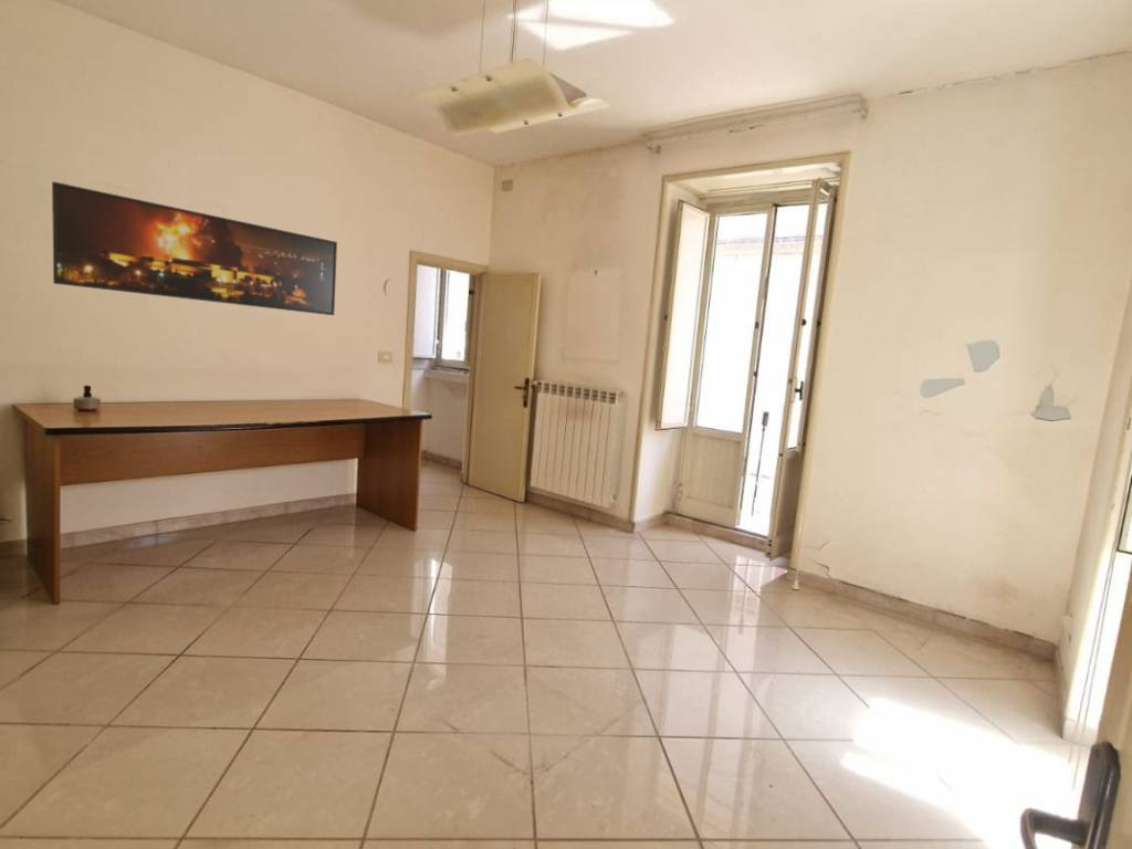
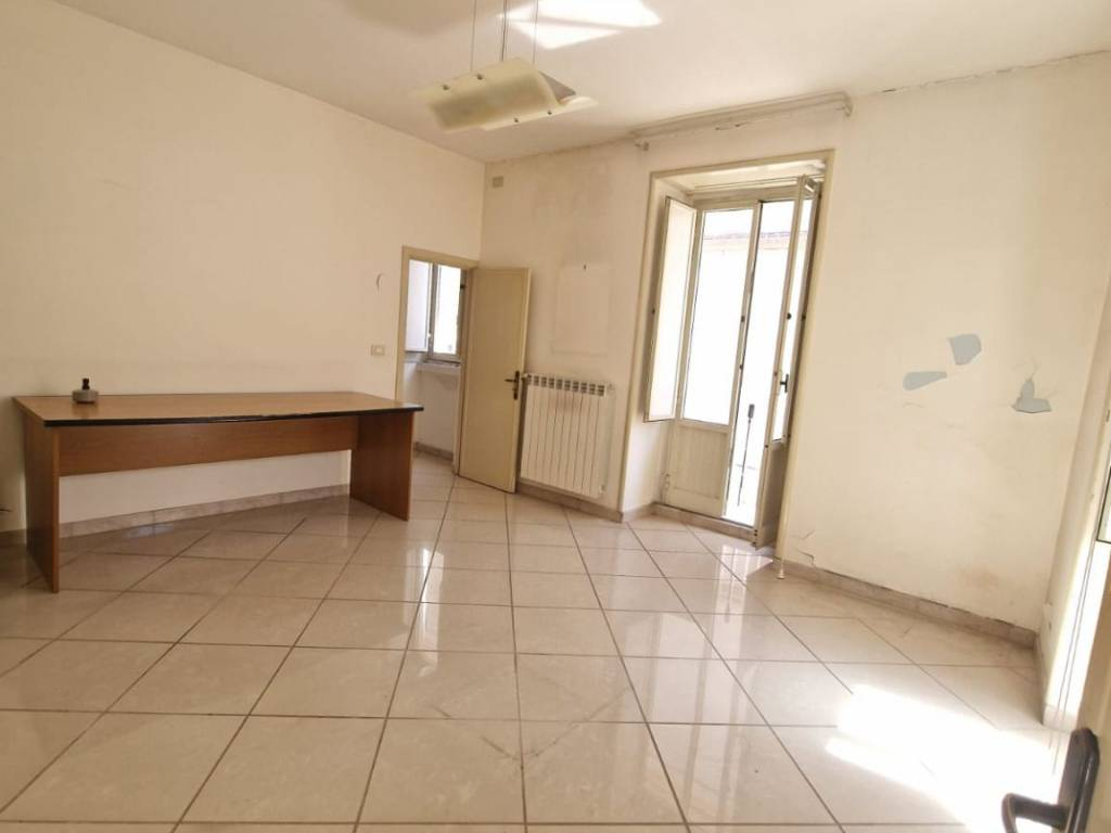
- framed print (216, 259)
